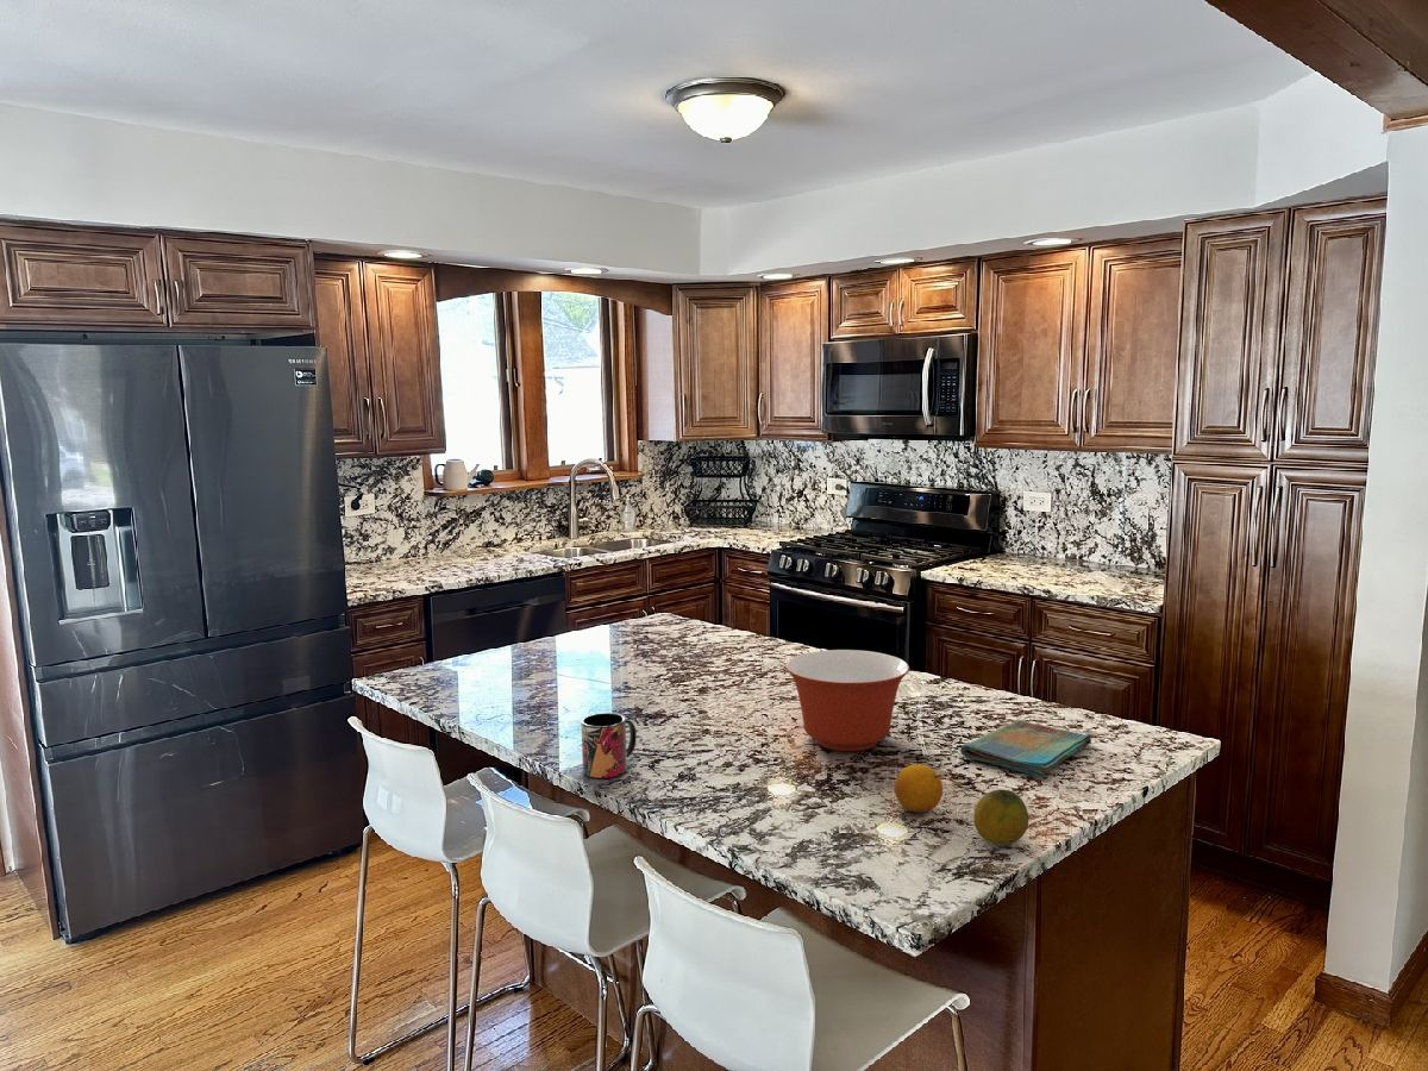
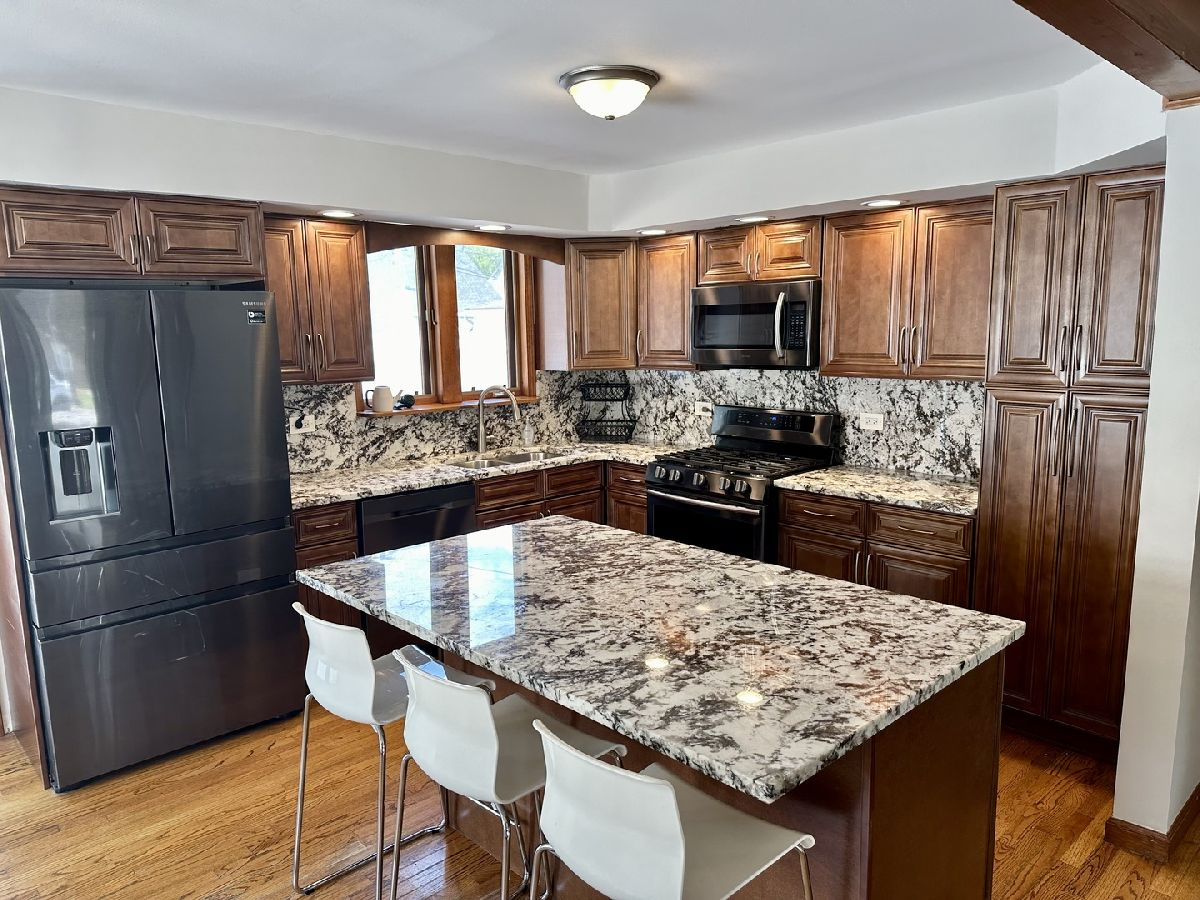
- fruit (917, 788)
- mixing bowl (846, 702)
- dish towel (1026, 744)
- fruit (1000, 816)
- mug (610, 741)
